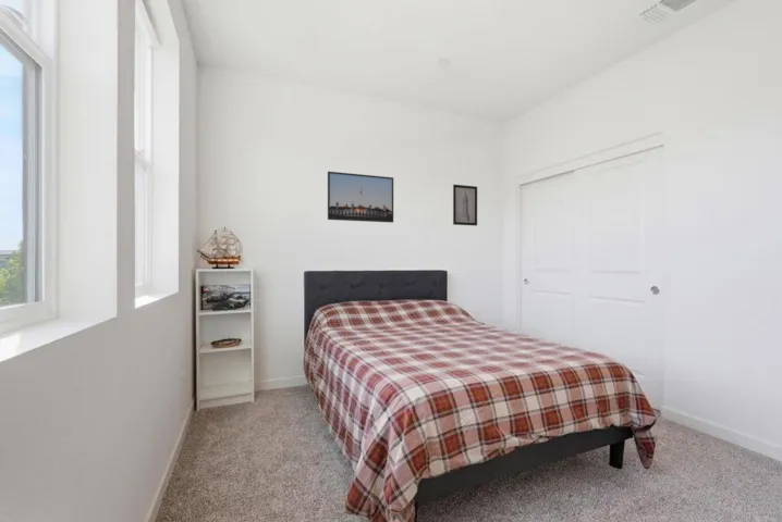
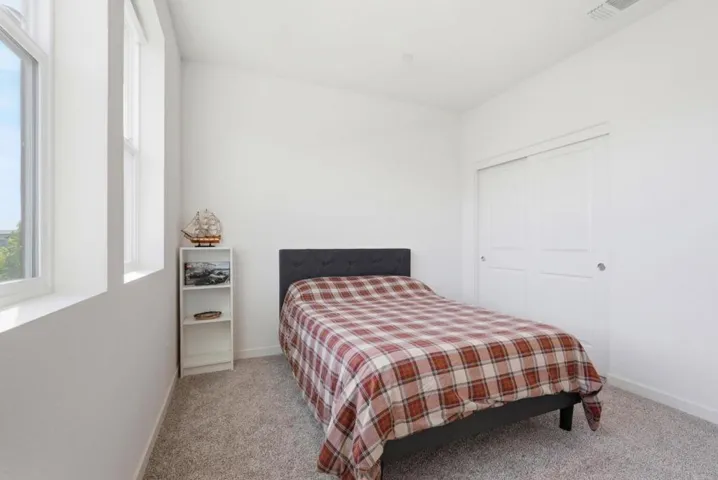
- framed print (362, 198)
- wall art (465, 204)
